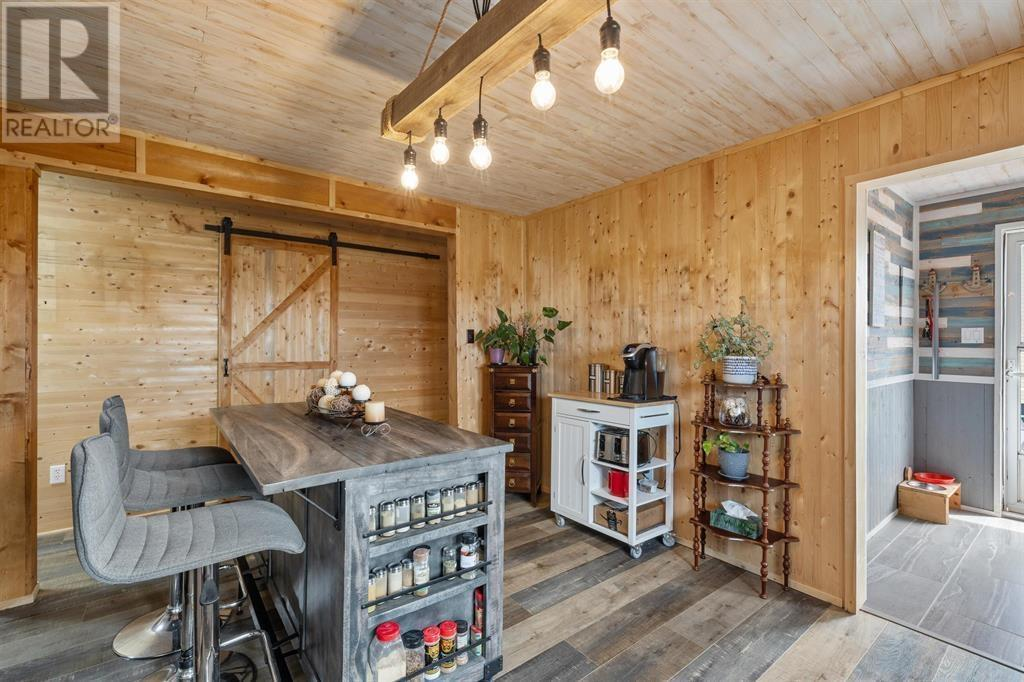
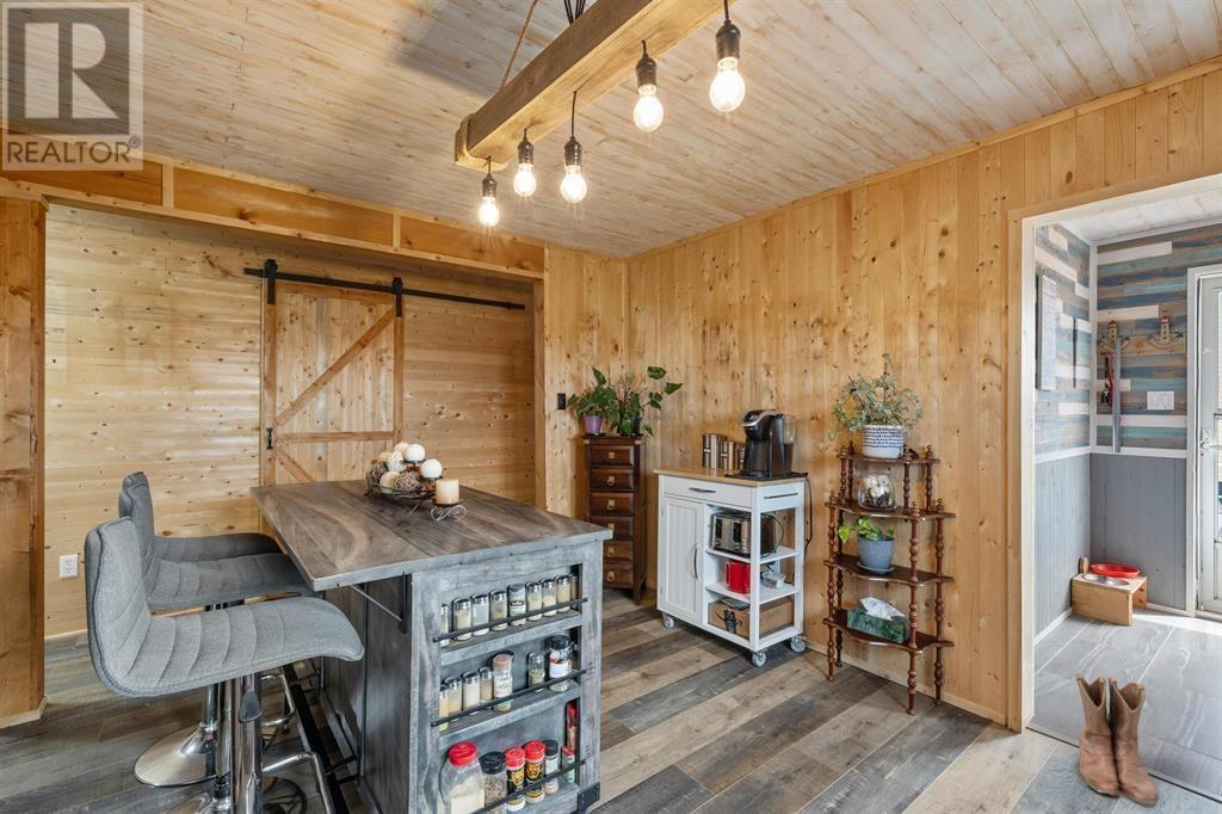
+ boots (1115, 730)
